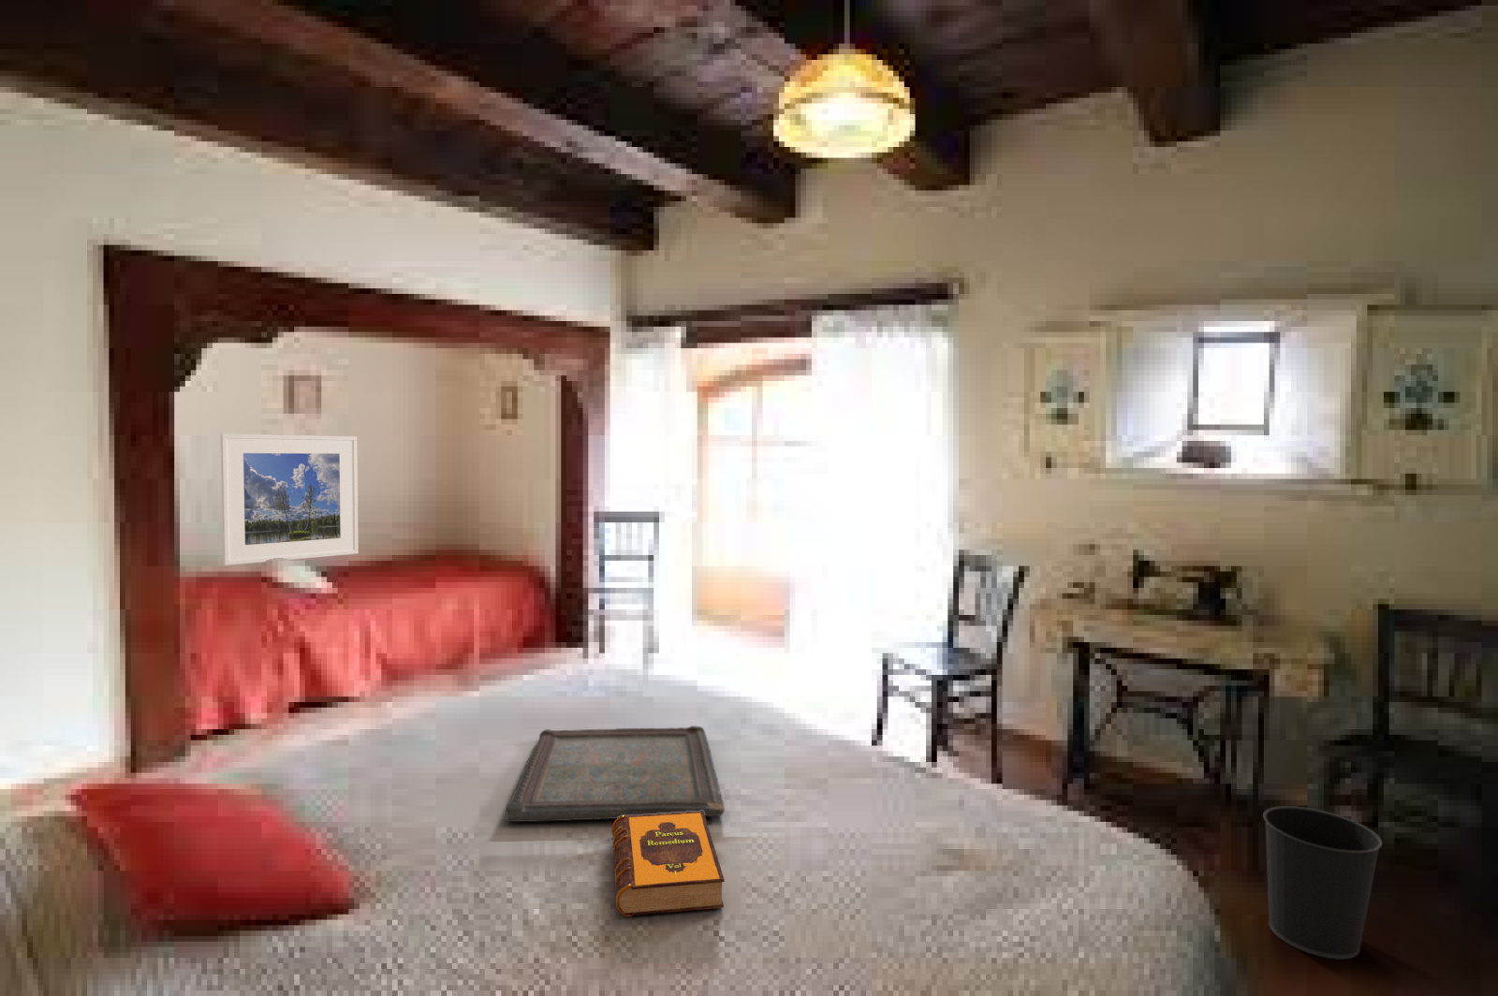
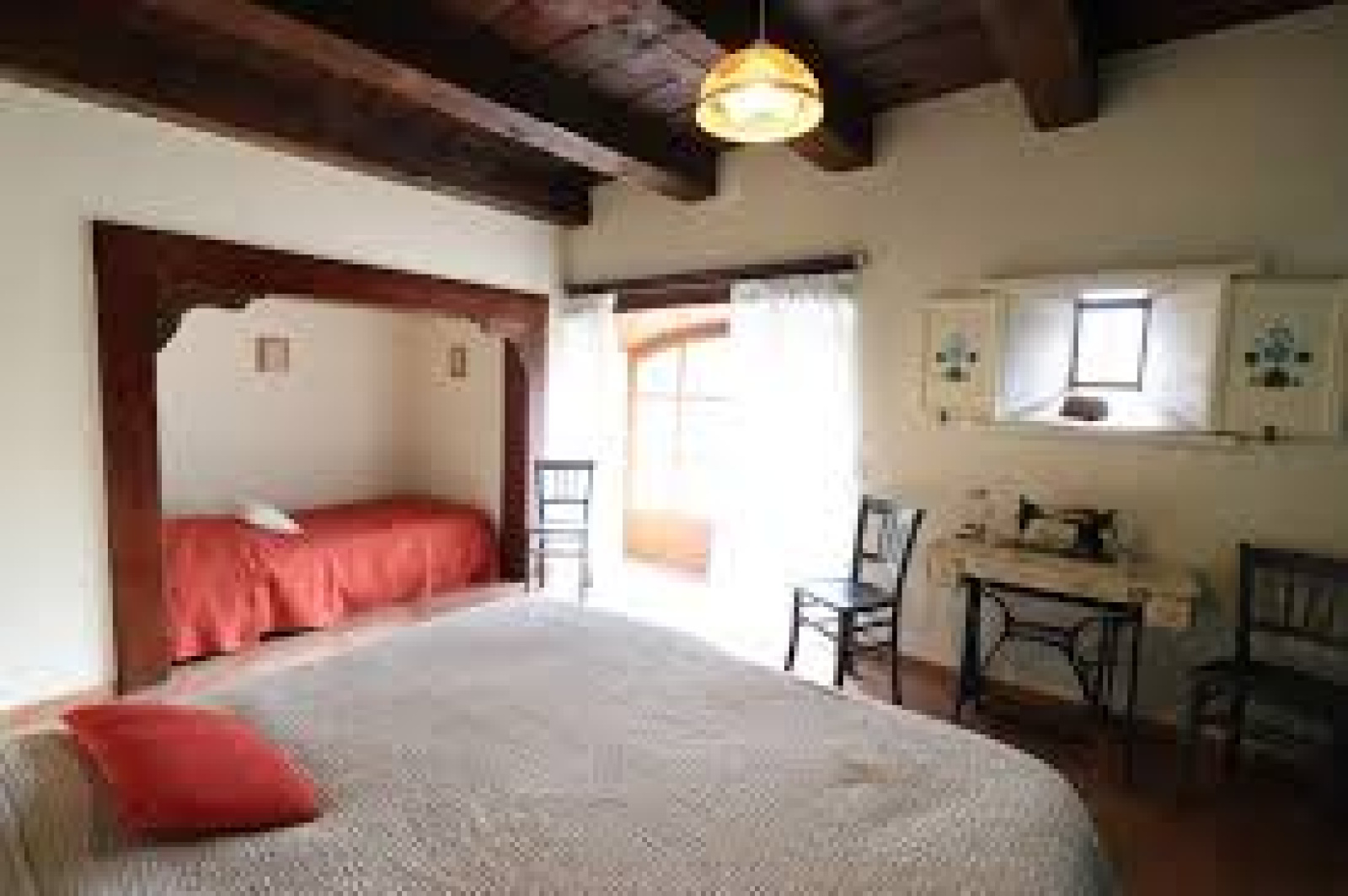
- wastebasket (1317, 882)
- hardback book (662, 858)
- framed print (293, 497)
- serving tray (621, 768)
